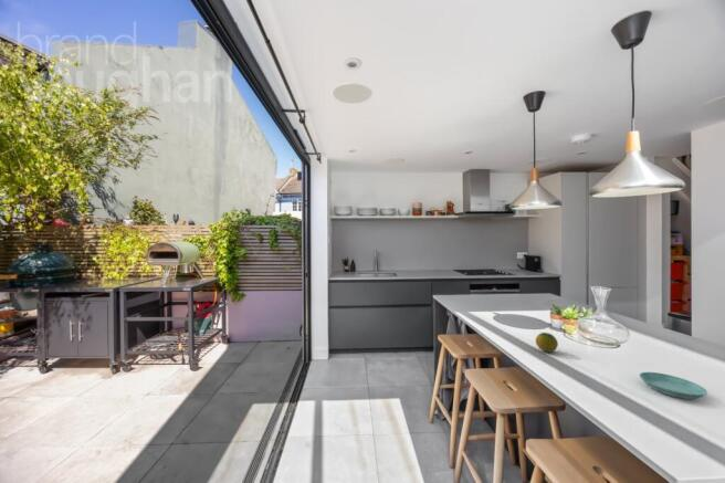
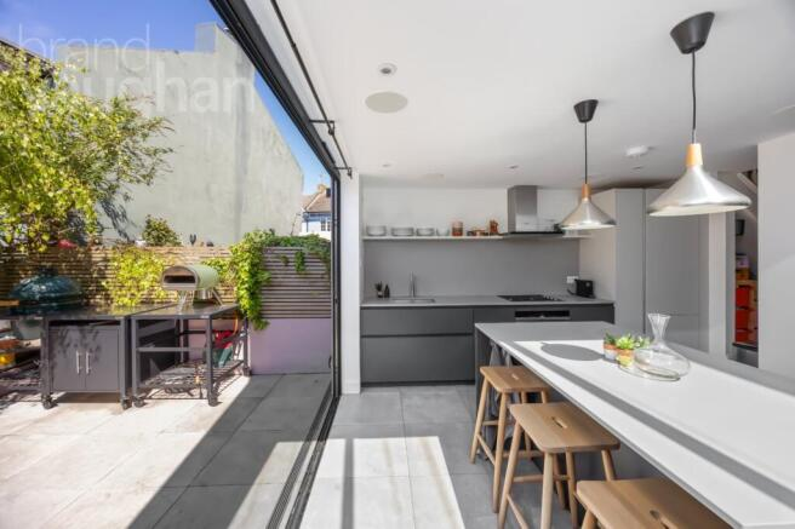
- fruit (546, 342)
- saucer (671, 386)
